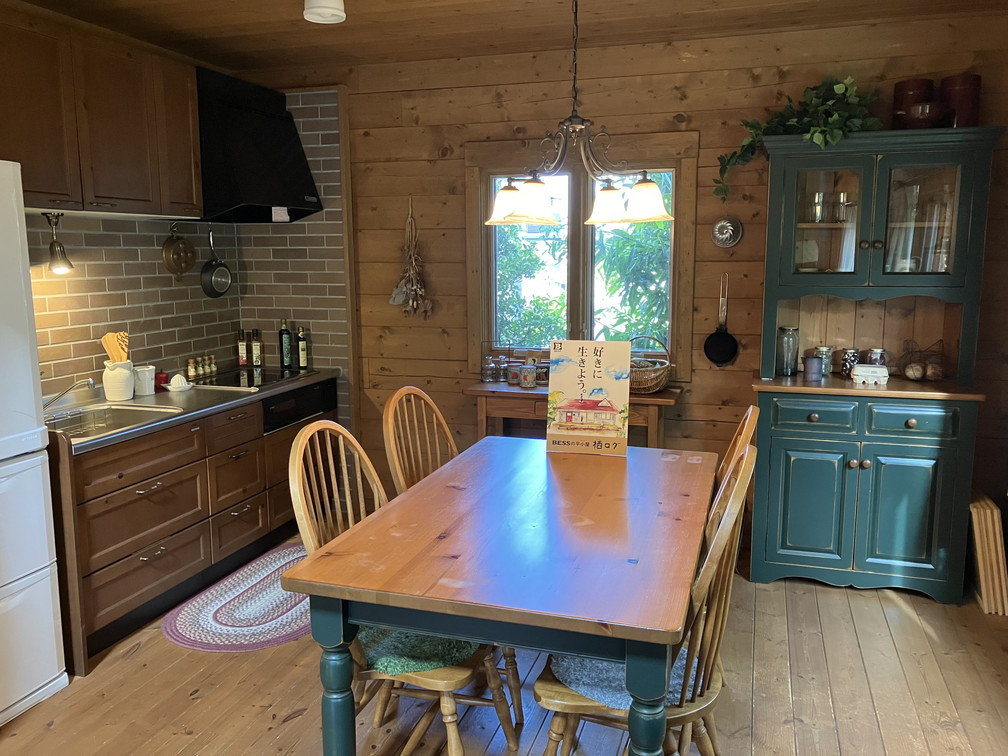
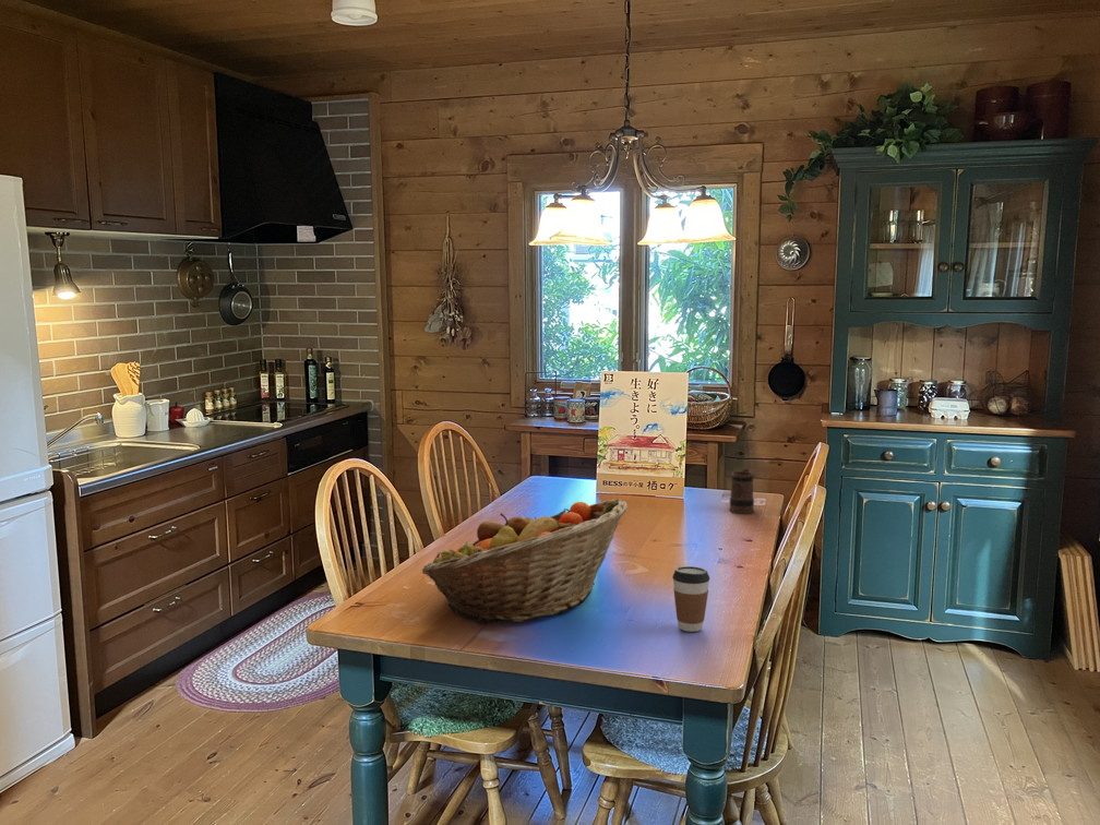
+ coffee cup (690, 598)
+ fruit basket (529, 551)
+ mug (742, 490)
